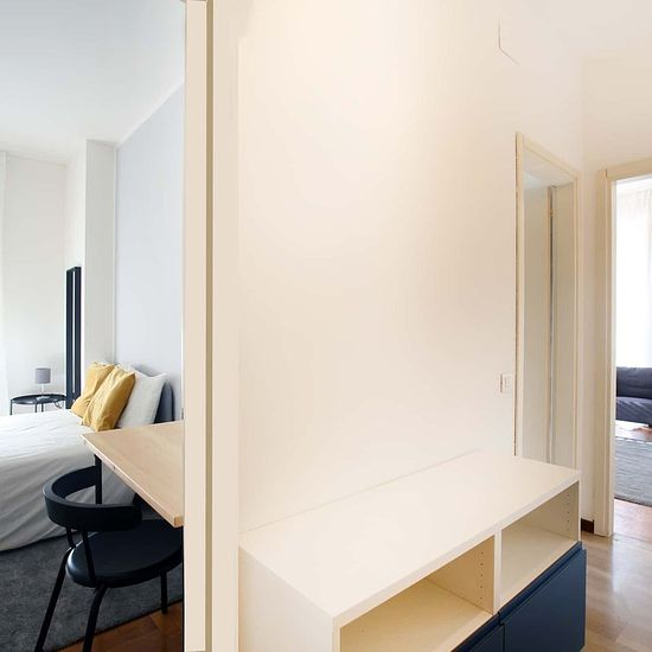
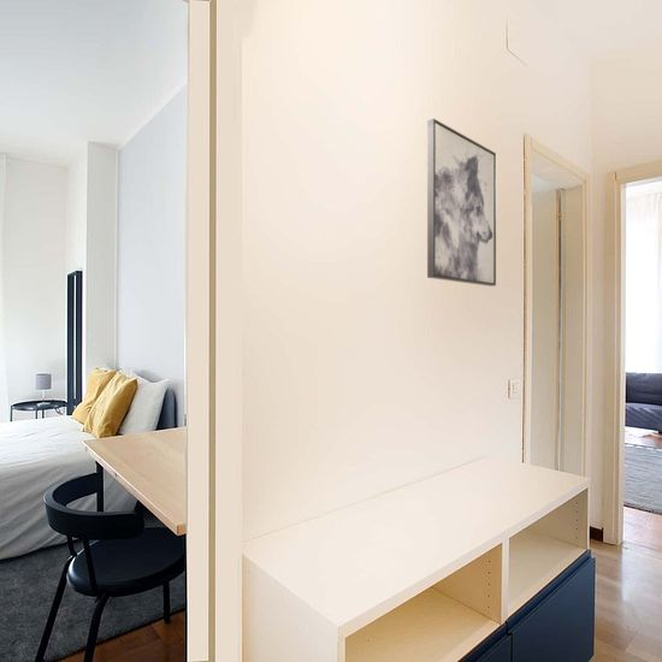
+ wall art (463, 209)
